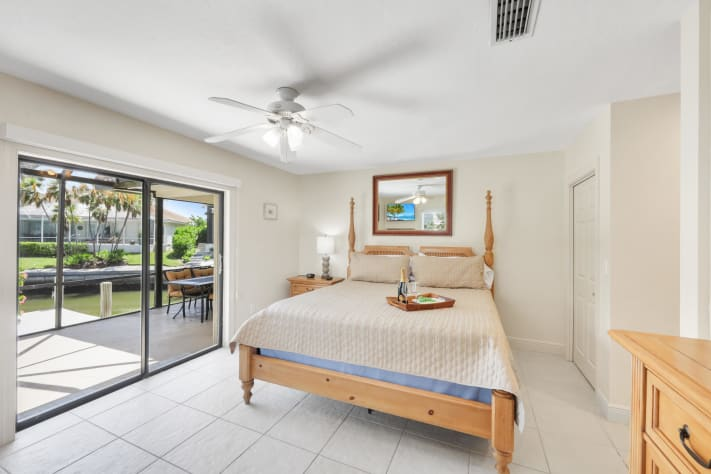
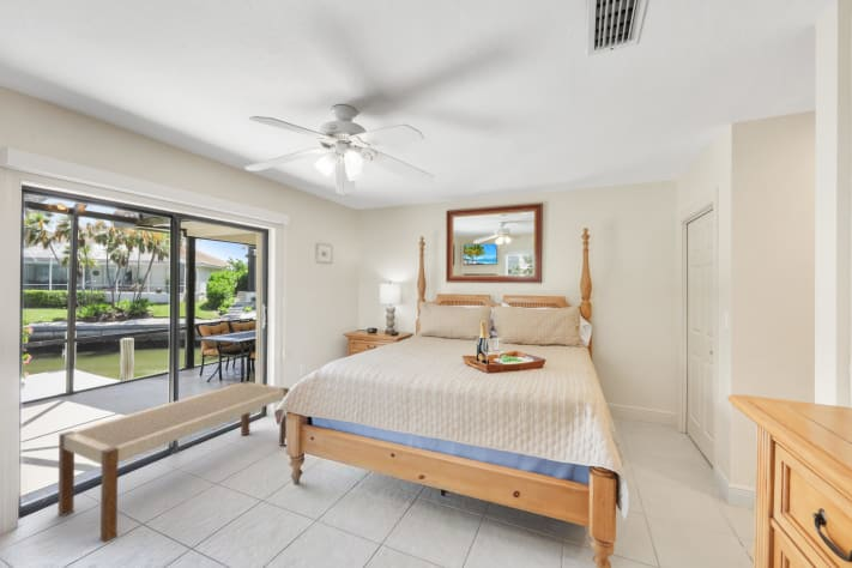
+ bench (194, 433)
